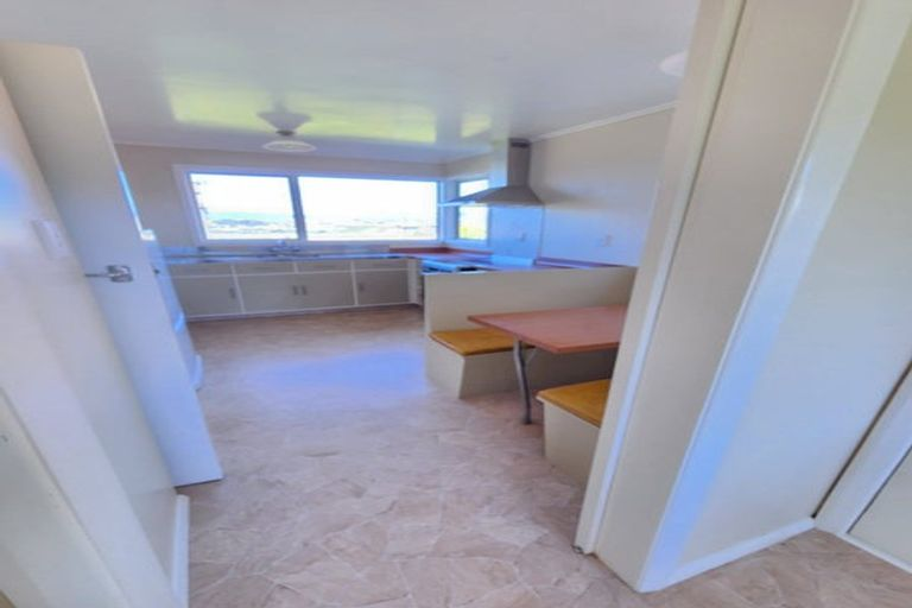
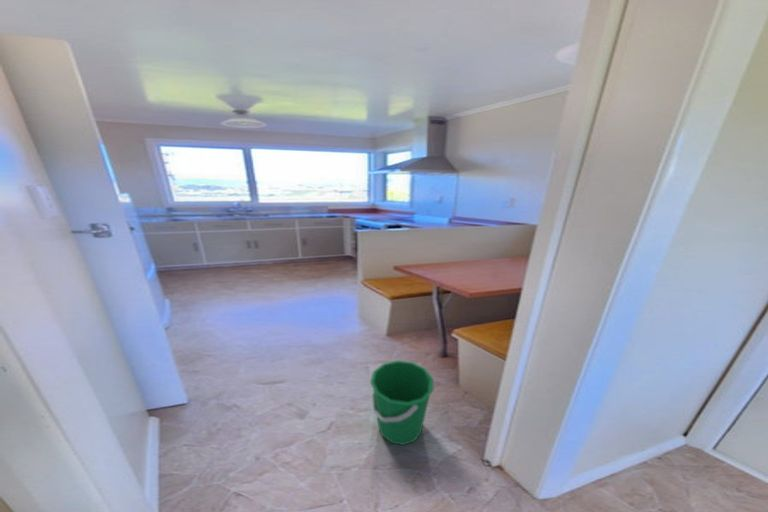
+ bucket (400, 403)
